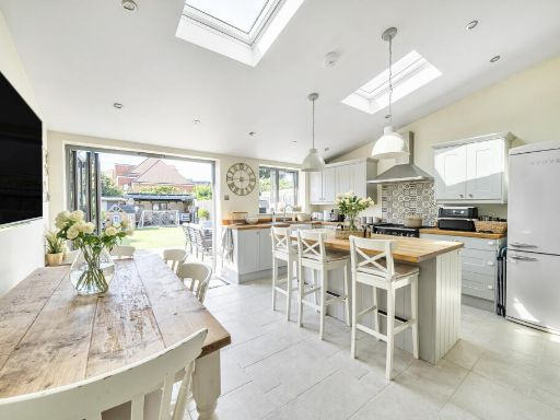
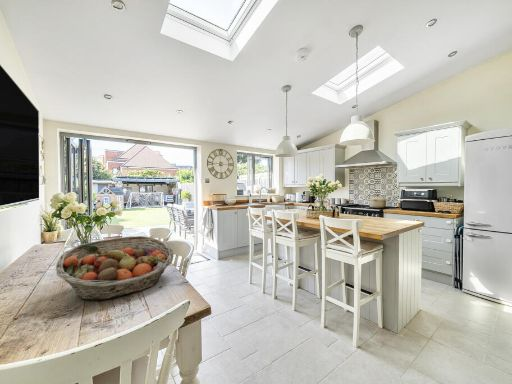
+ fruit basket (121, 264)
